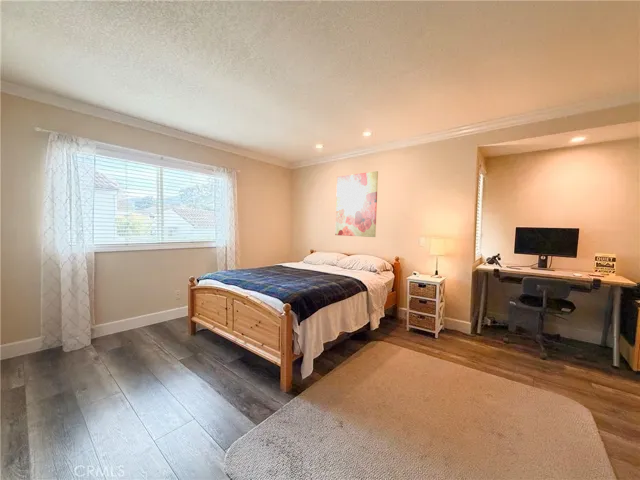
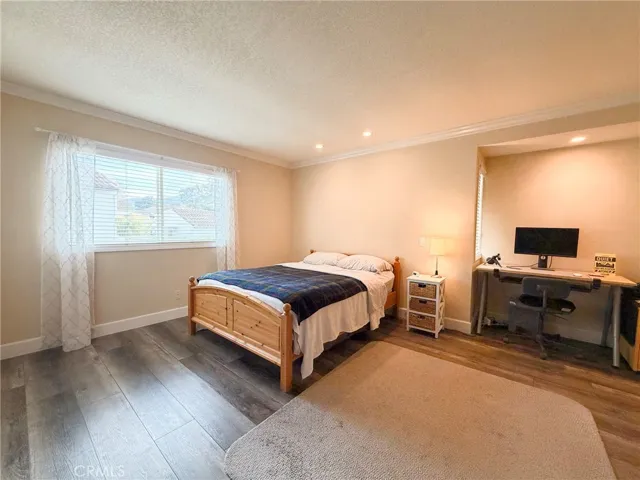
- wall art (355, 205)
